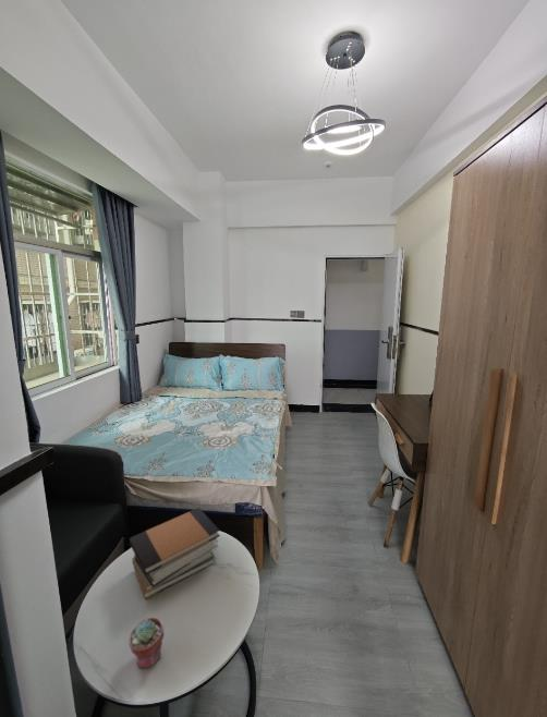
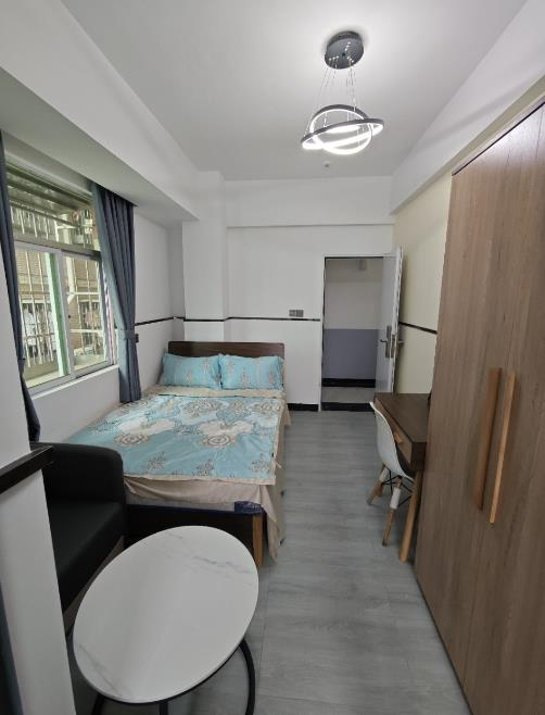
- book stack (175, 549)
- potted succulent (147, 640)
